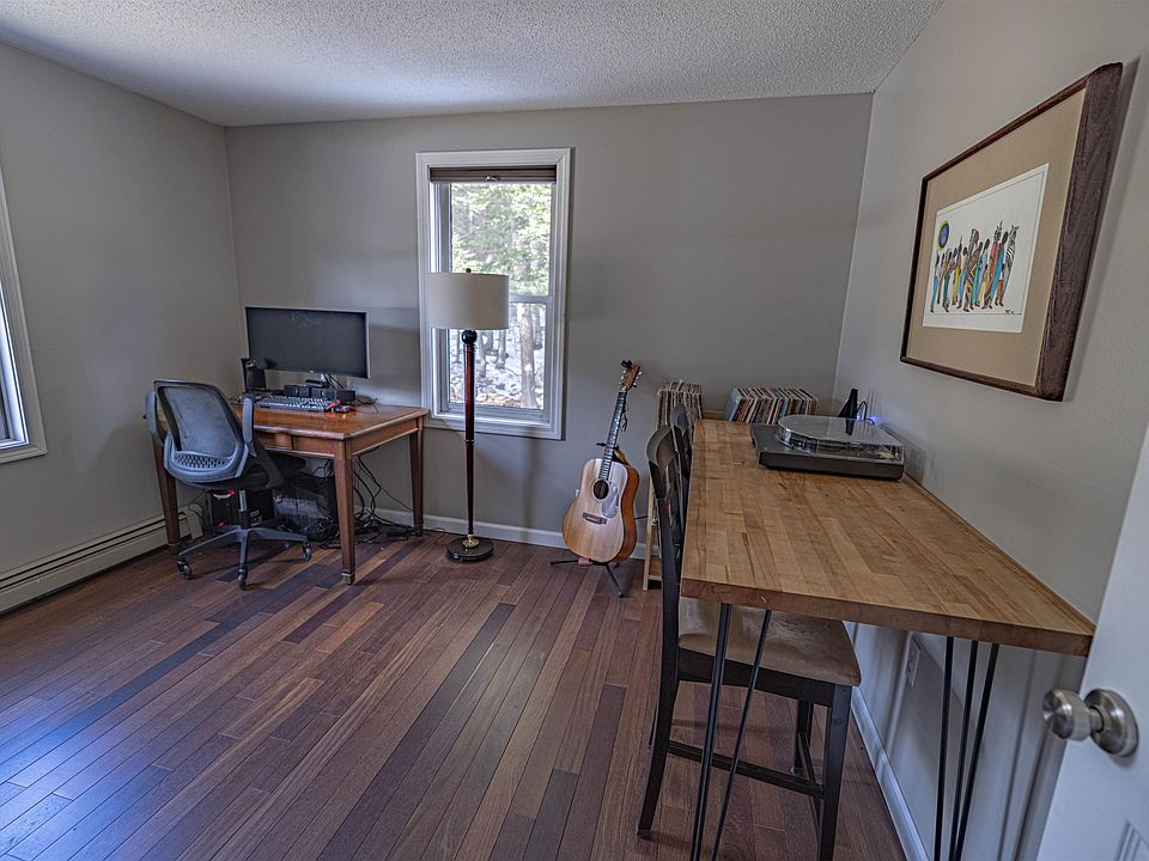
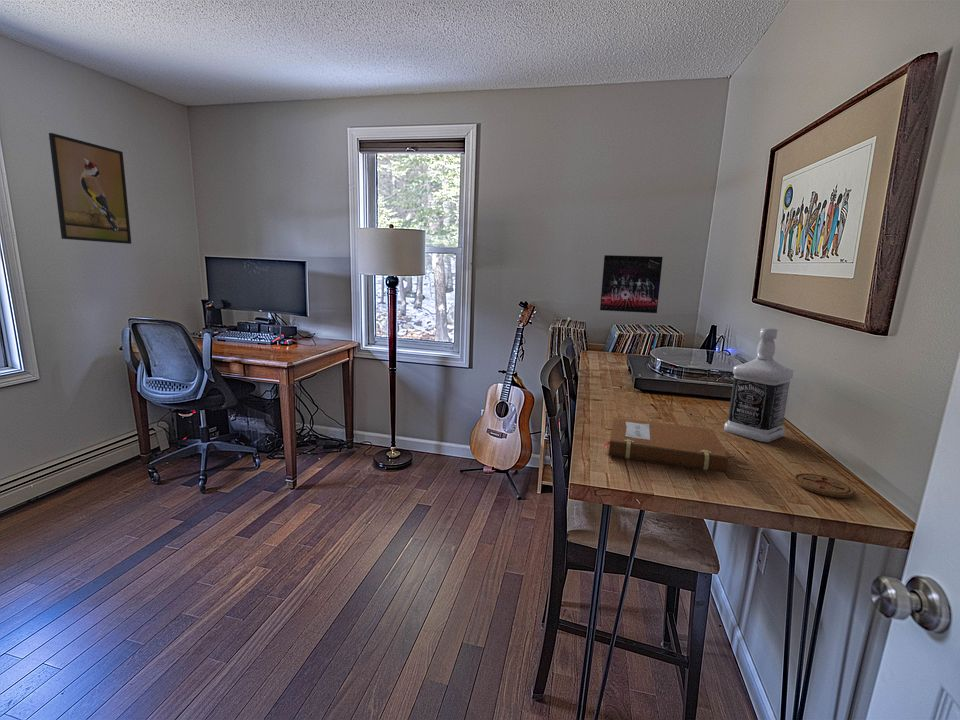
+ album cover (630, 284)
+ bottle (761, 381)
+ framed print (93, 193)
+ notebook (660, 442)
+ coaster (823, 484)
